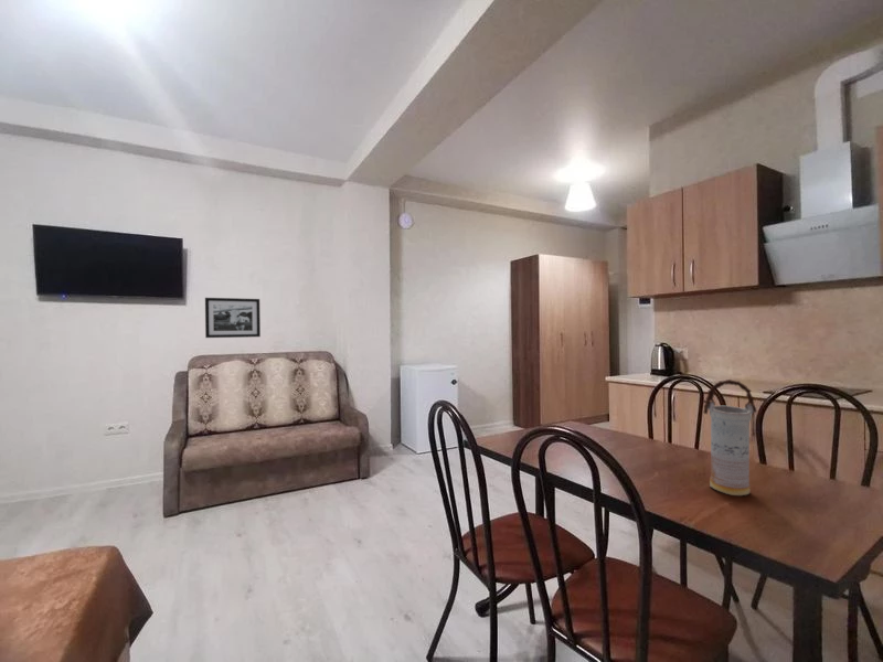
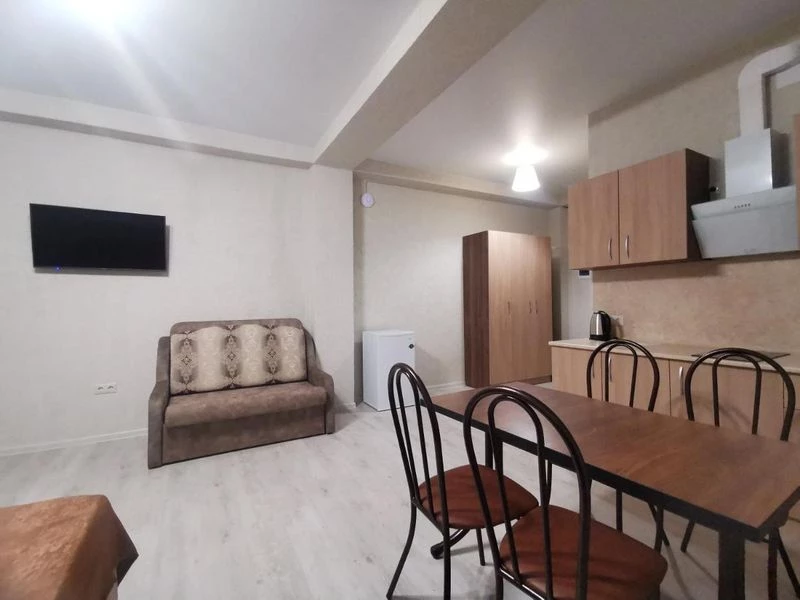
- picture frame (233, 318)
- vase (728, 435)
